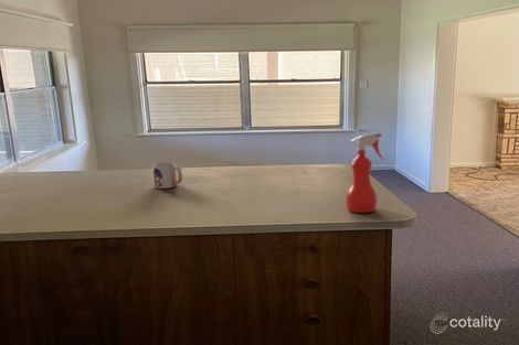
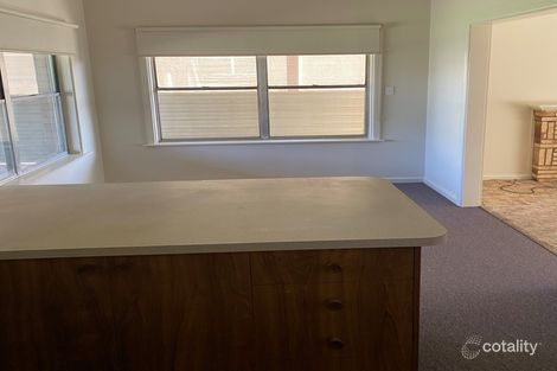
- mug (168, 175)
- spray bottle (364, 172)
